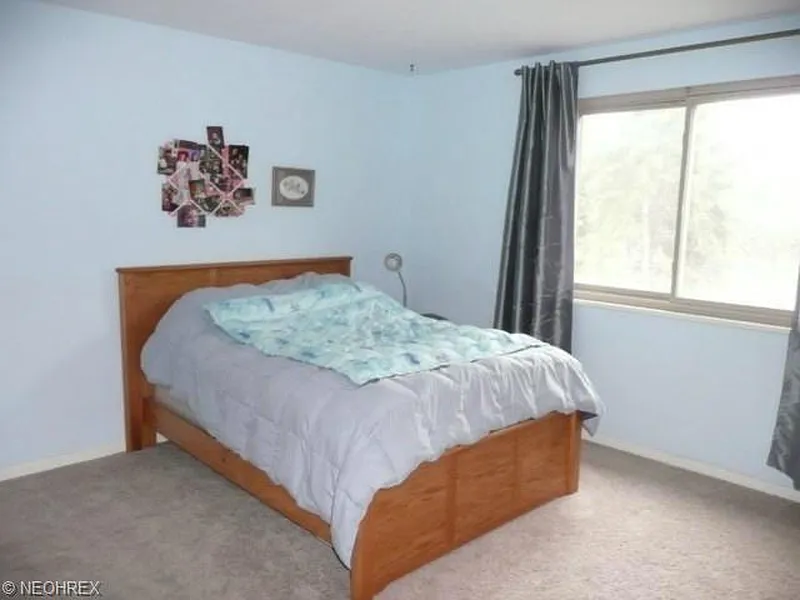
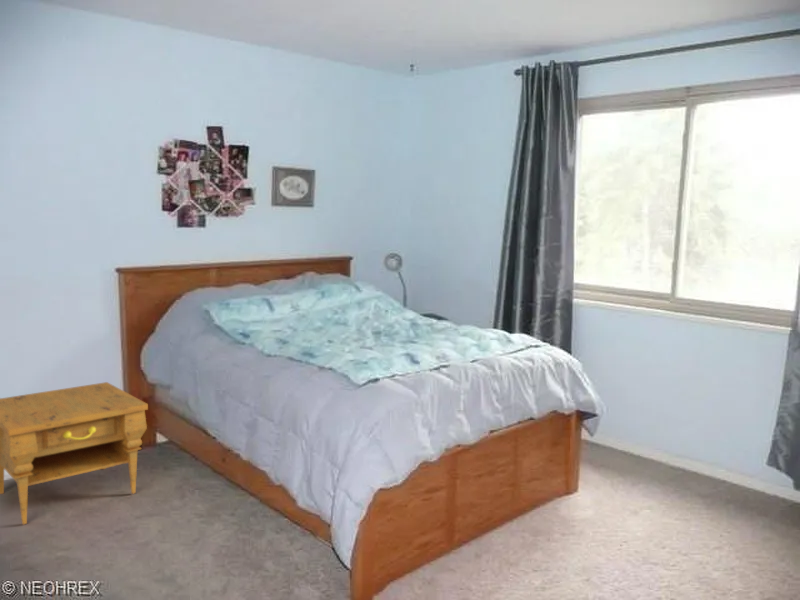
+ nightstand (66, 448)
